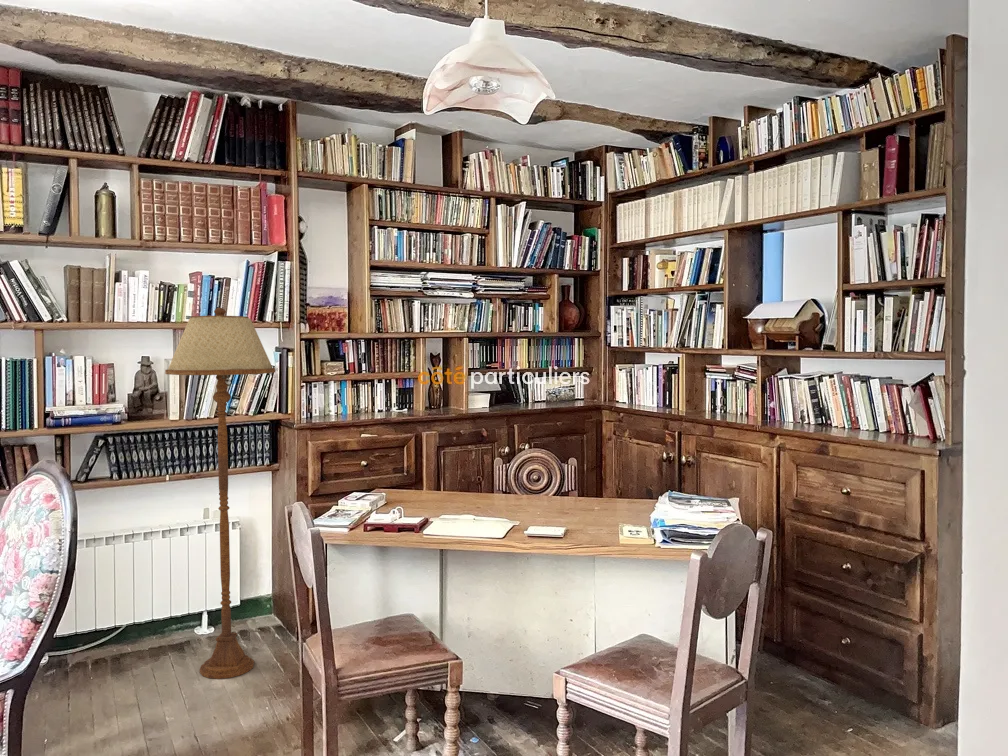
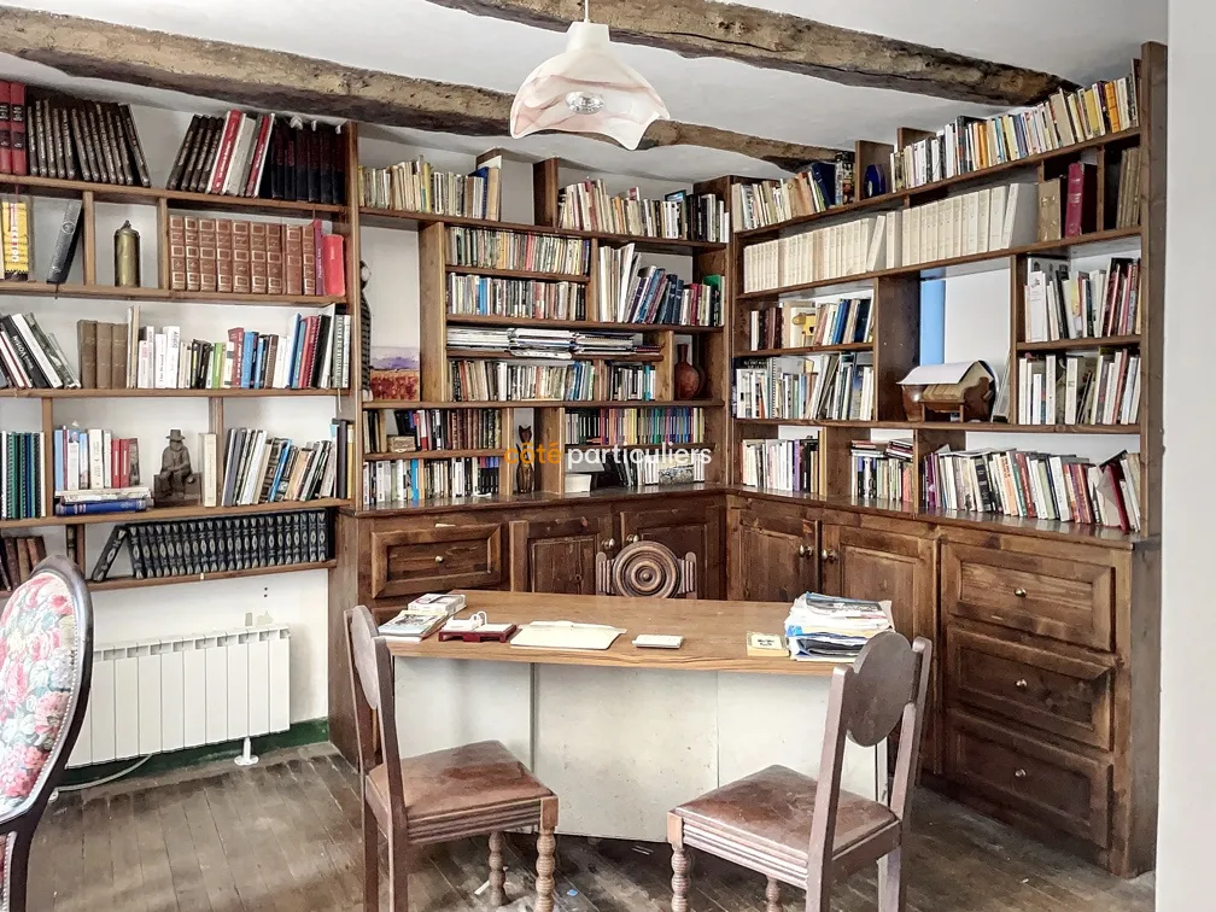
- floor lamp (223, 489)
